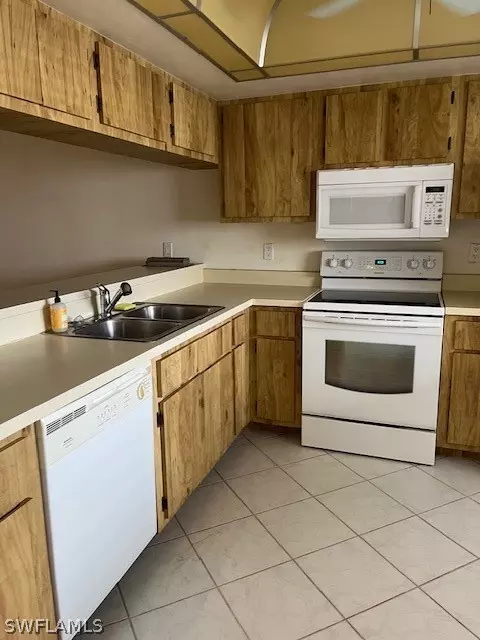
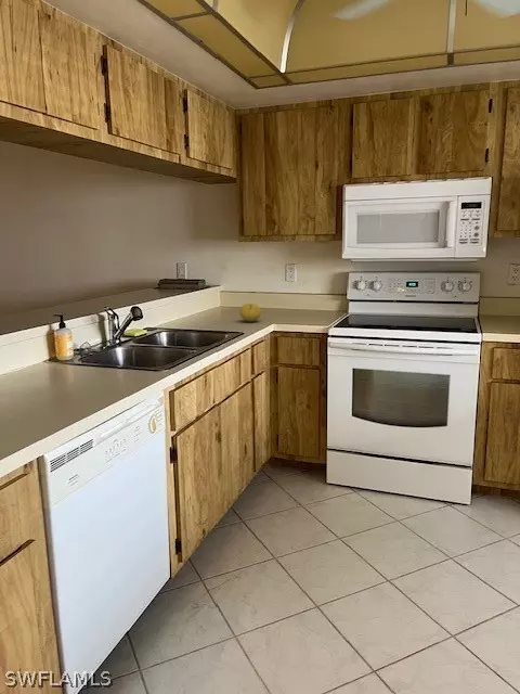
+ fruit (250, 312)
